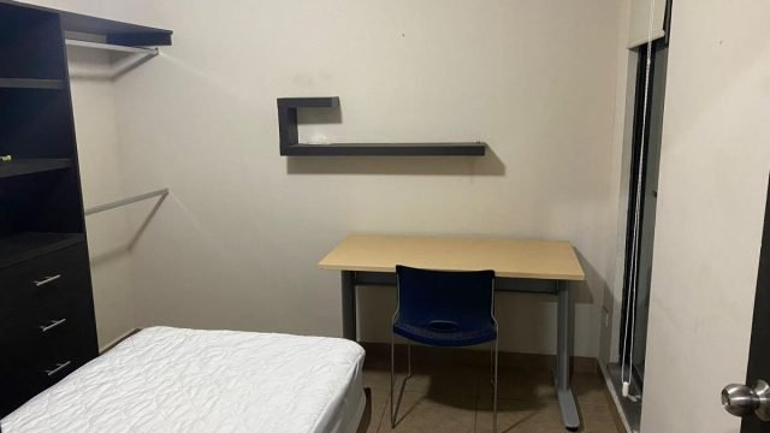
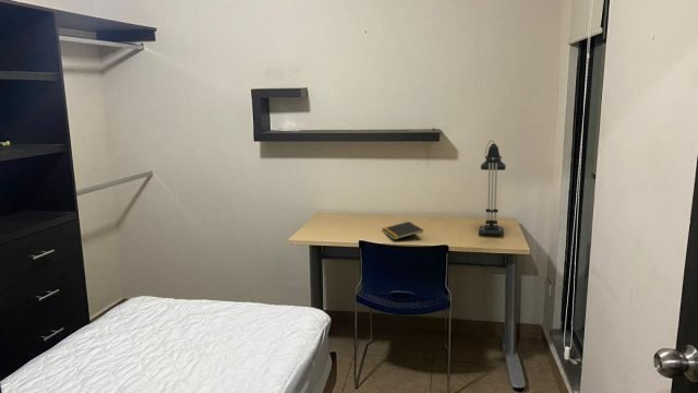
+ desk lamp (492, 186)
+ notepad (401, 229)
